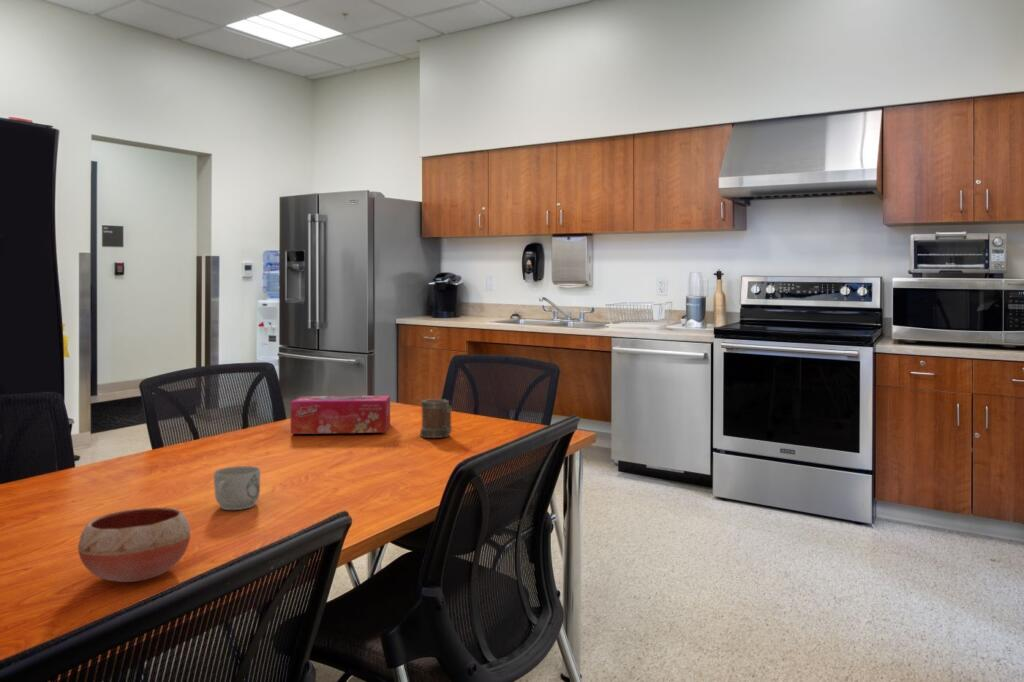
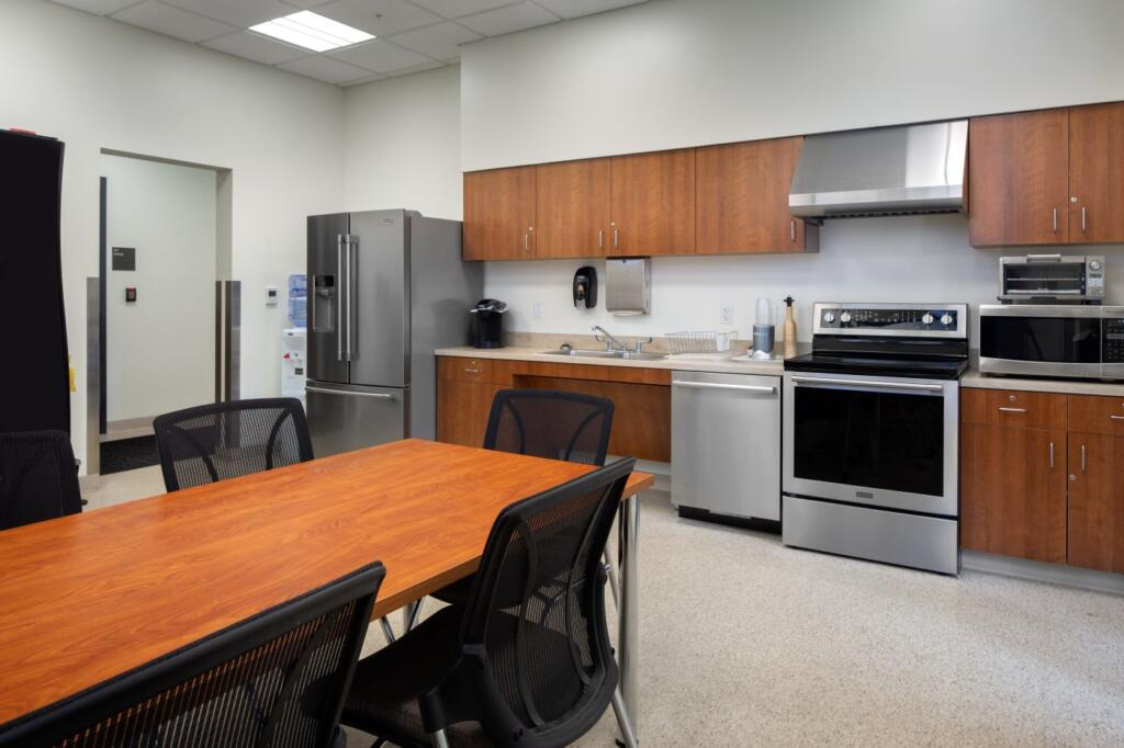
- mug (234, 489)
- tissue box (342, 413)
- bowl (136, 546)
- mug (437, 418)
